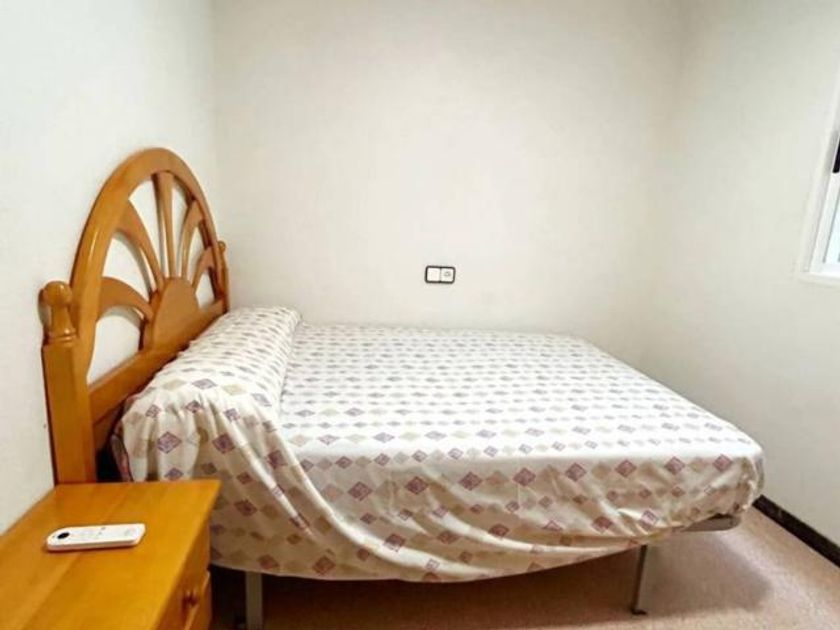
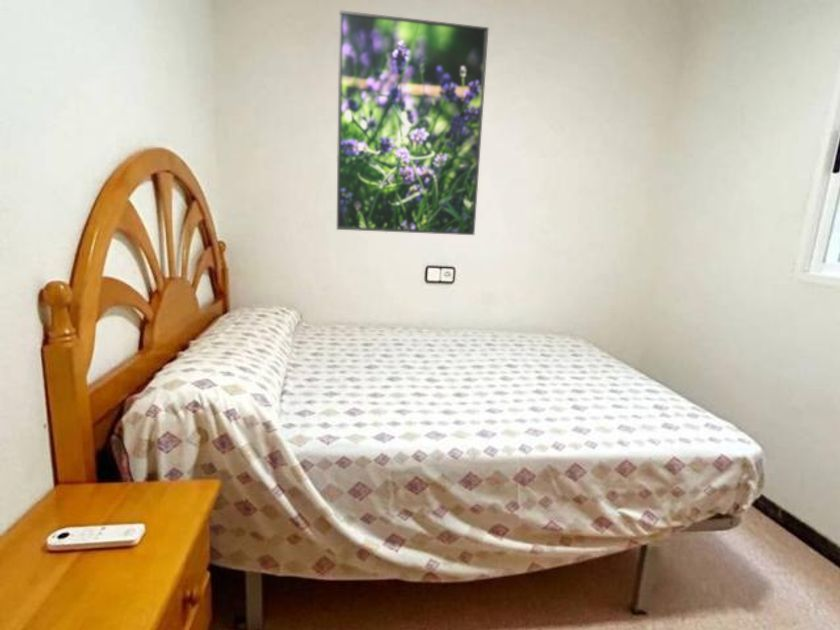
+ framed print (411, 130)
